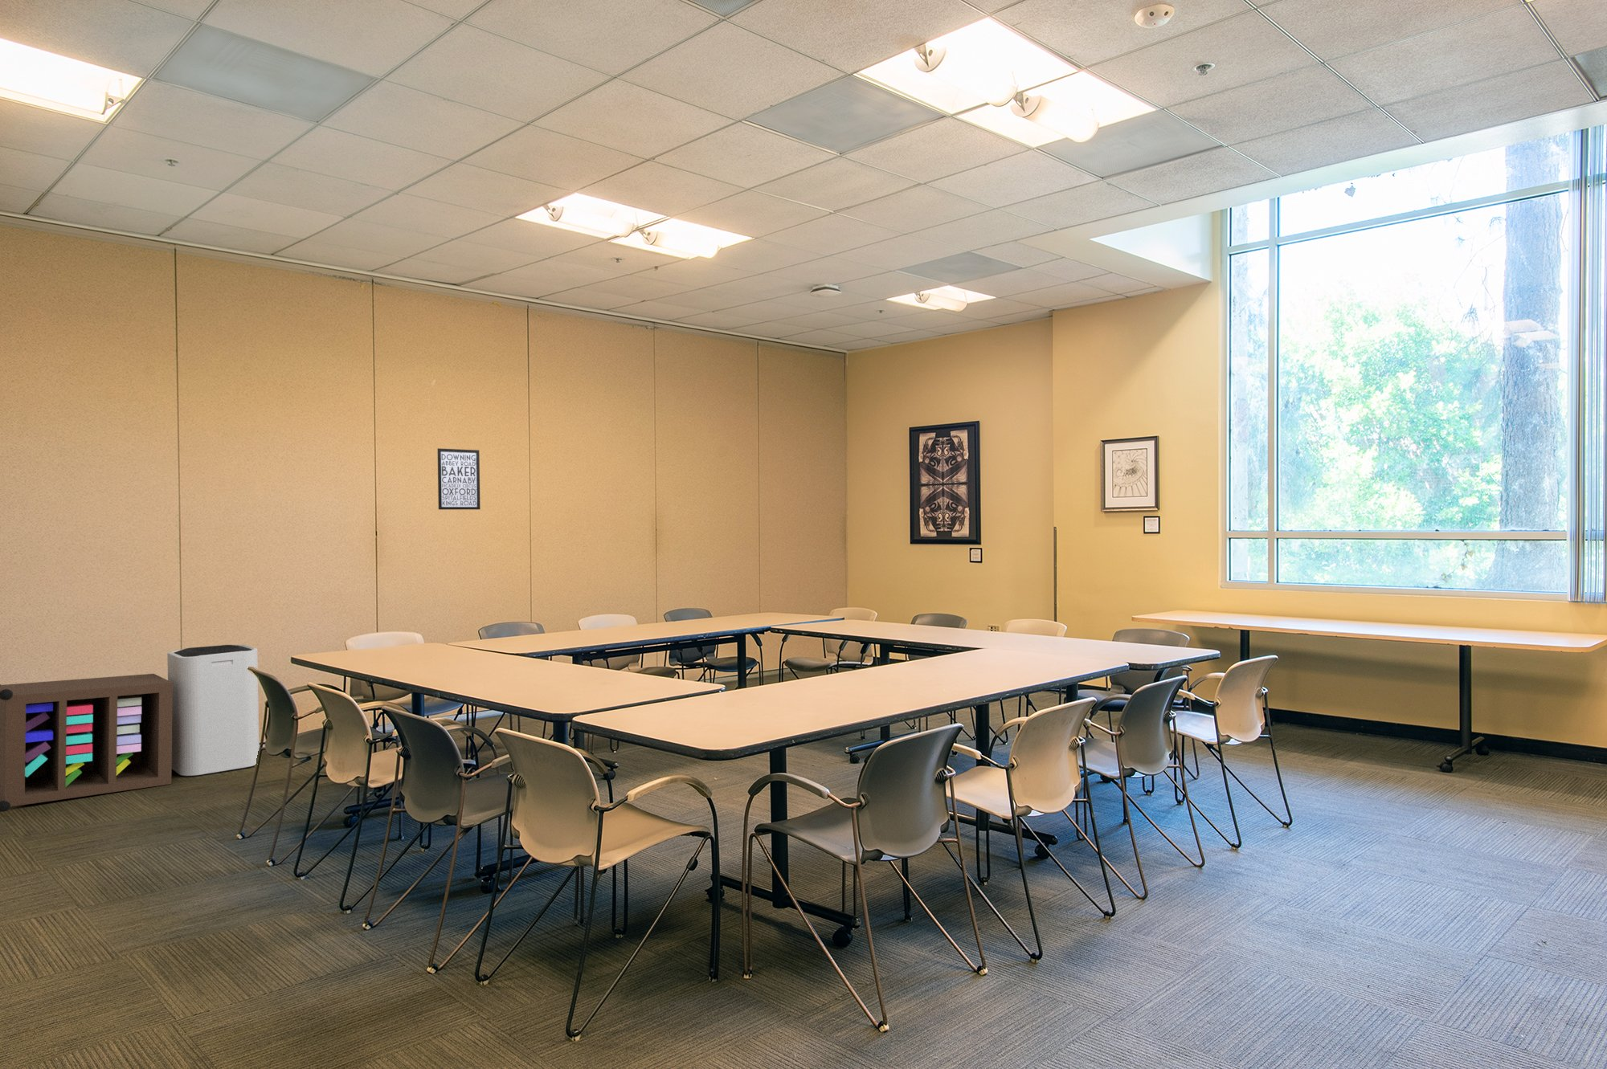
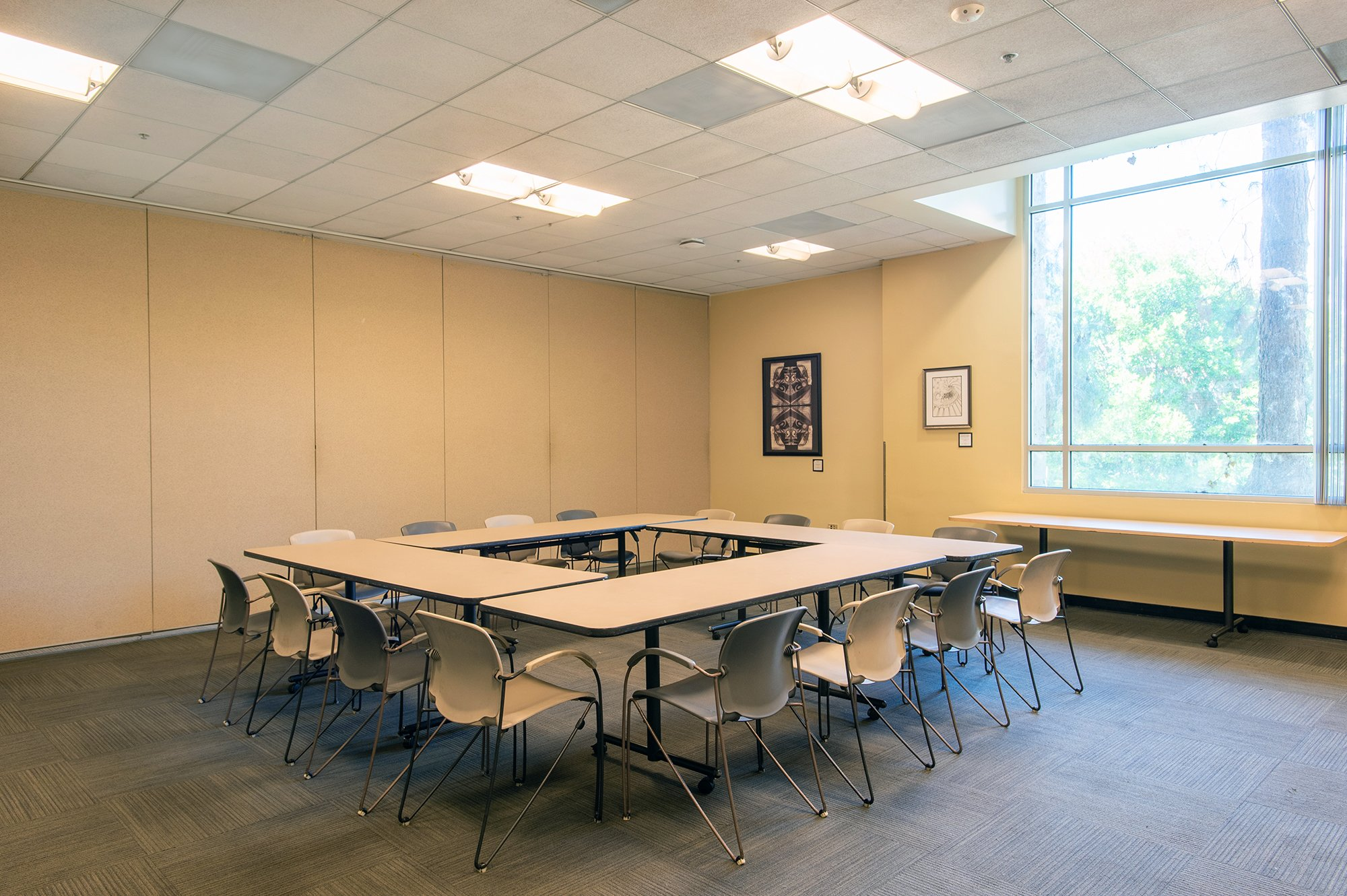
- trash can (214, 706)
- wall art (459, 478)
- storage cabinet (81, 733)
